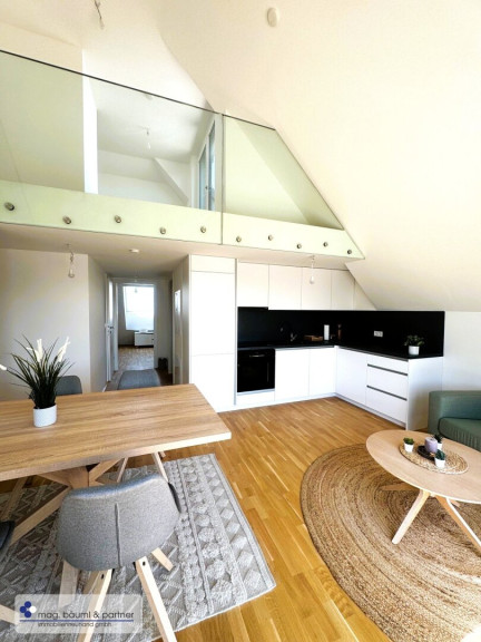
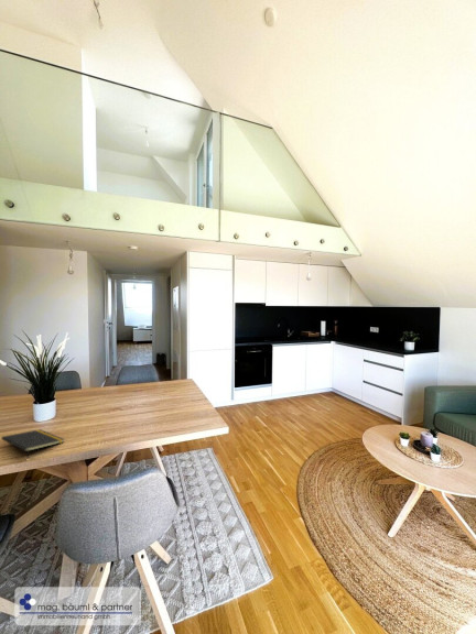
+ notepad (33, 439)
